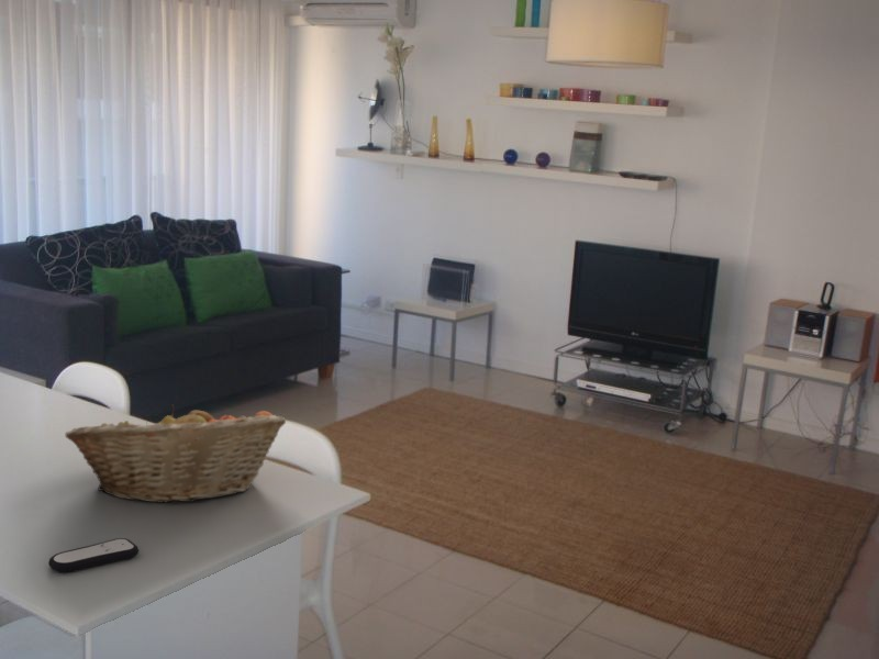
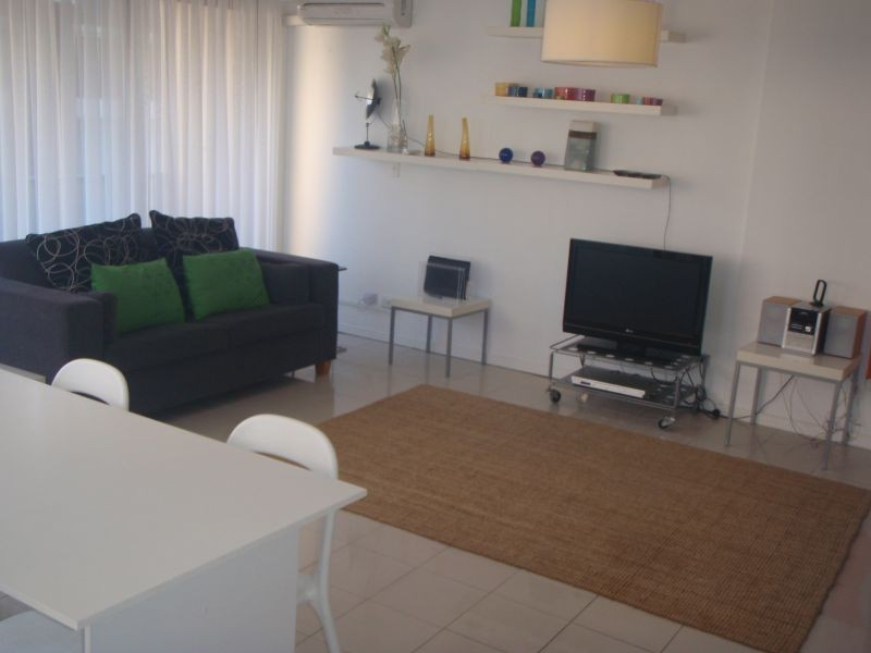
- remote control (93, 555)
- fruit basket (178, 443)
